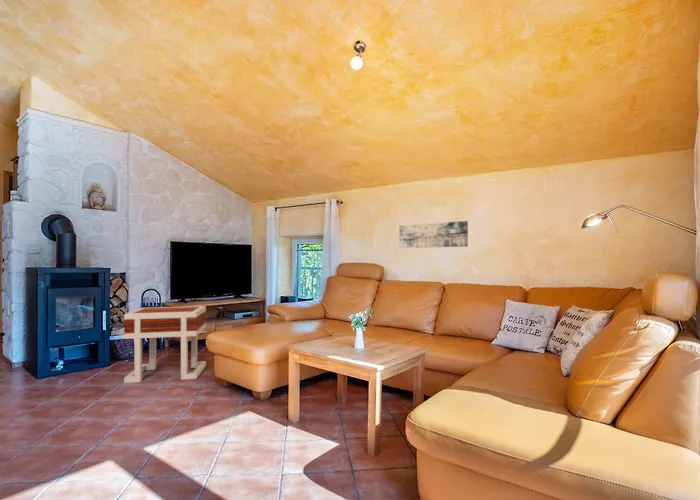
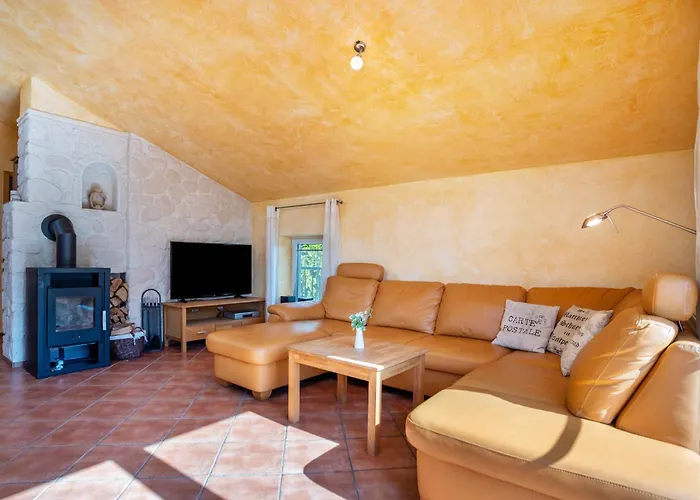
- side table (168, 336)
- wall art (431, 235)
